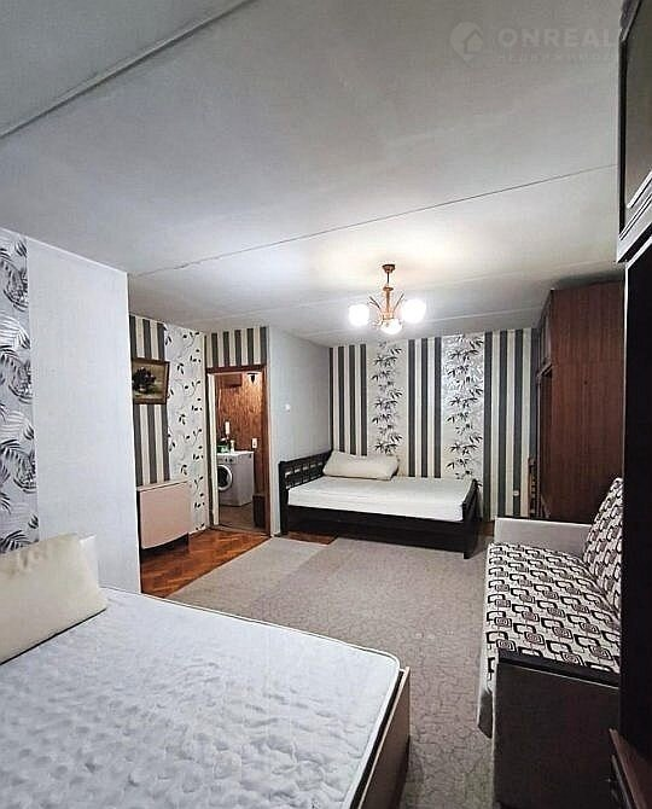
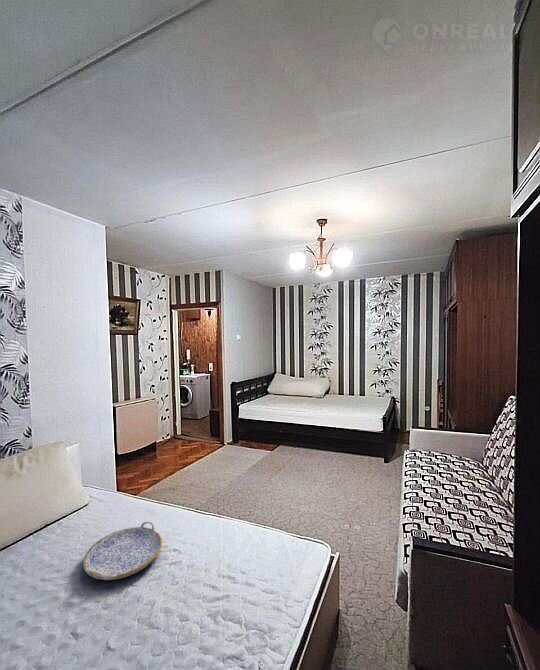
+ serving tray (124, 550)
